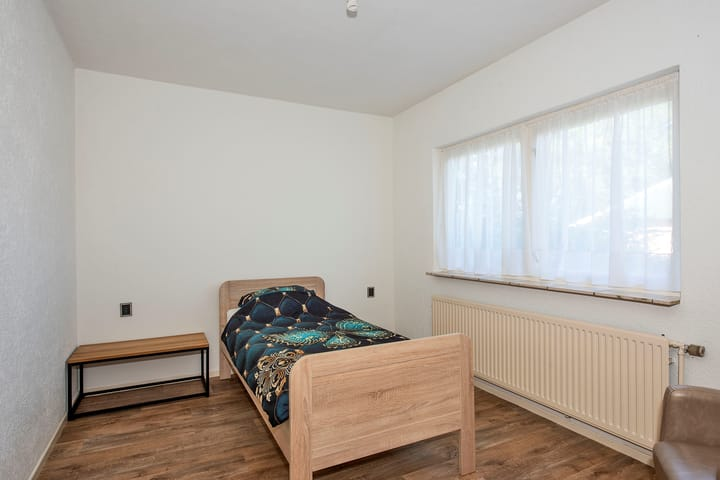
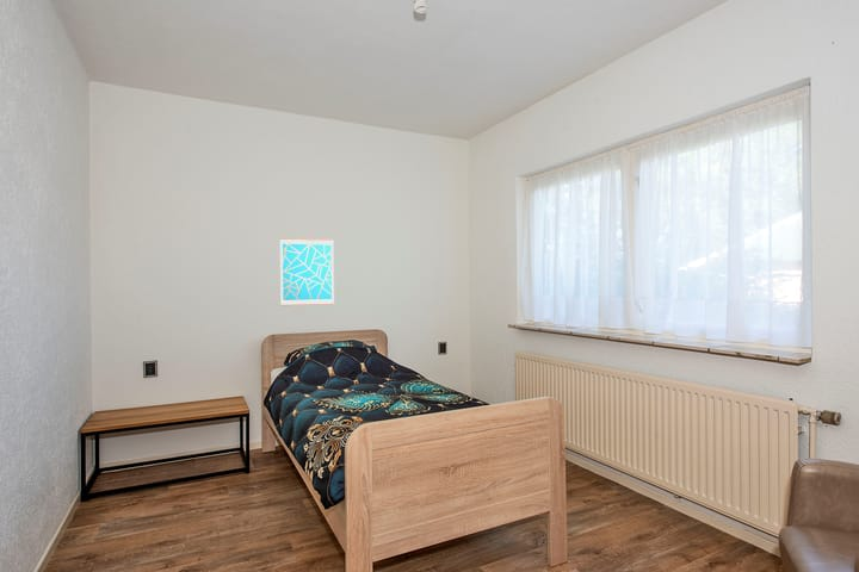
+ wall art (307, 272)
